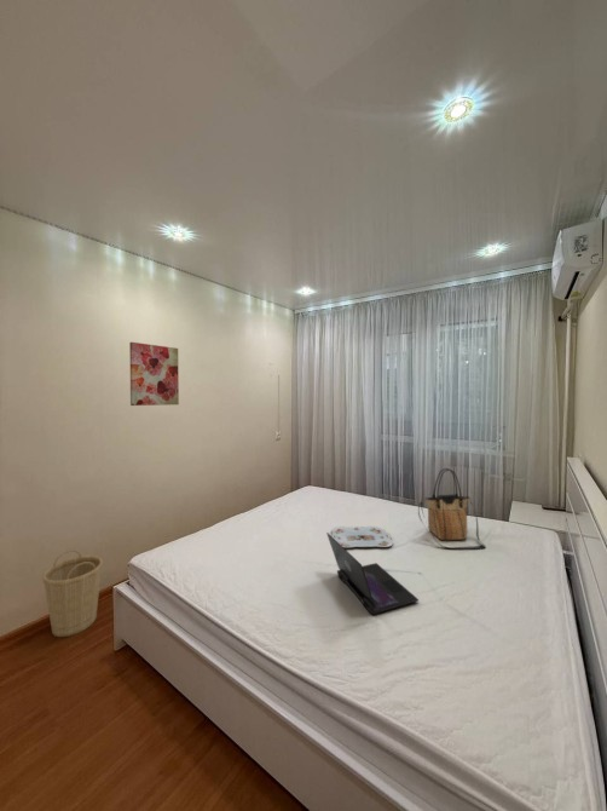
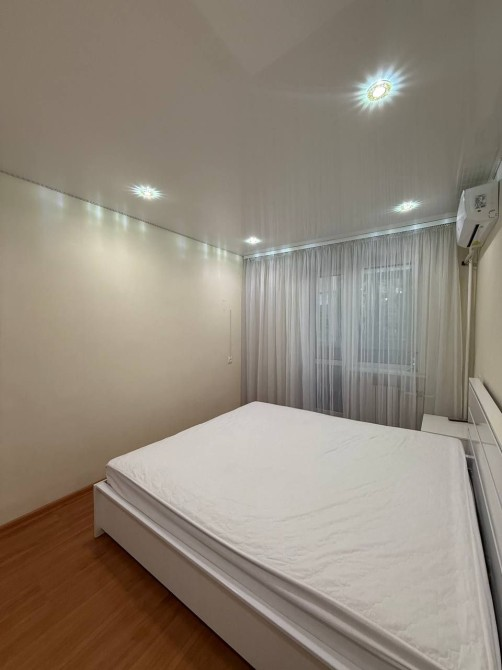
- basket (74, 589)
- laptop (369, 565)
- serving tray (360, 536)
- wall art (155, 375)
- tote bag (449, 505)
